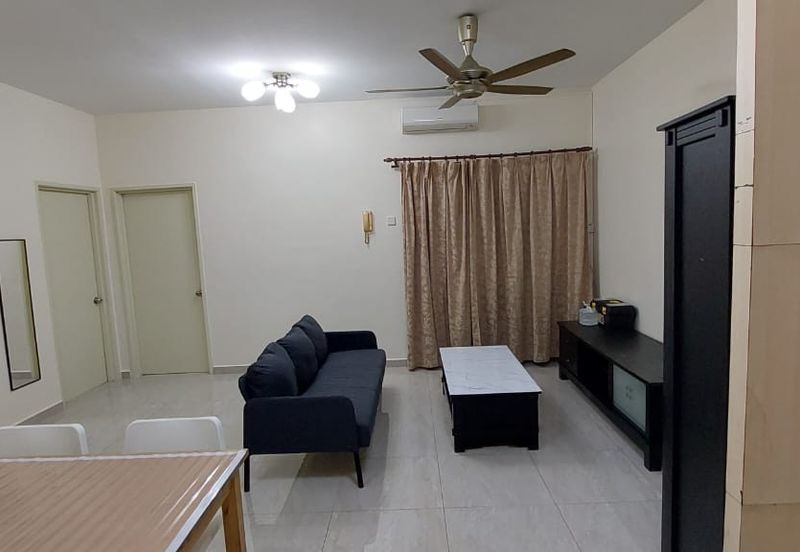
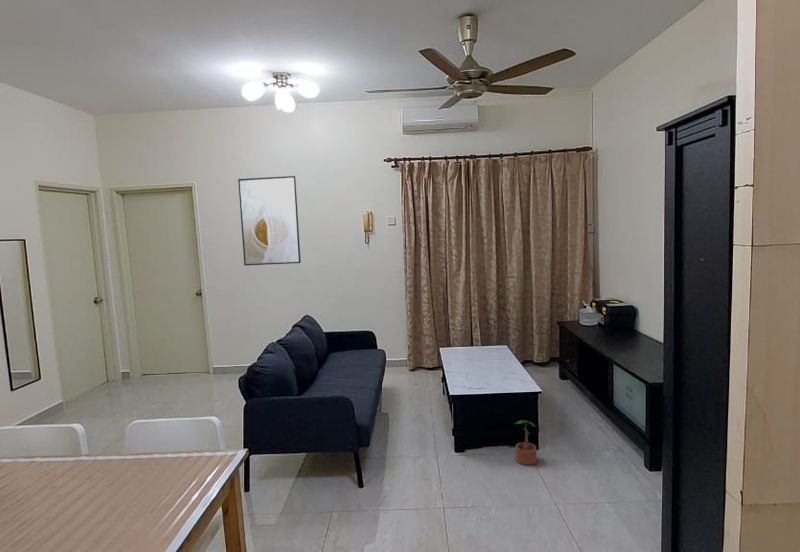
+ potted plant (525, 440)
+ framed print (269, 221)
